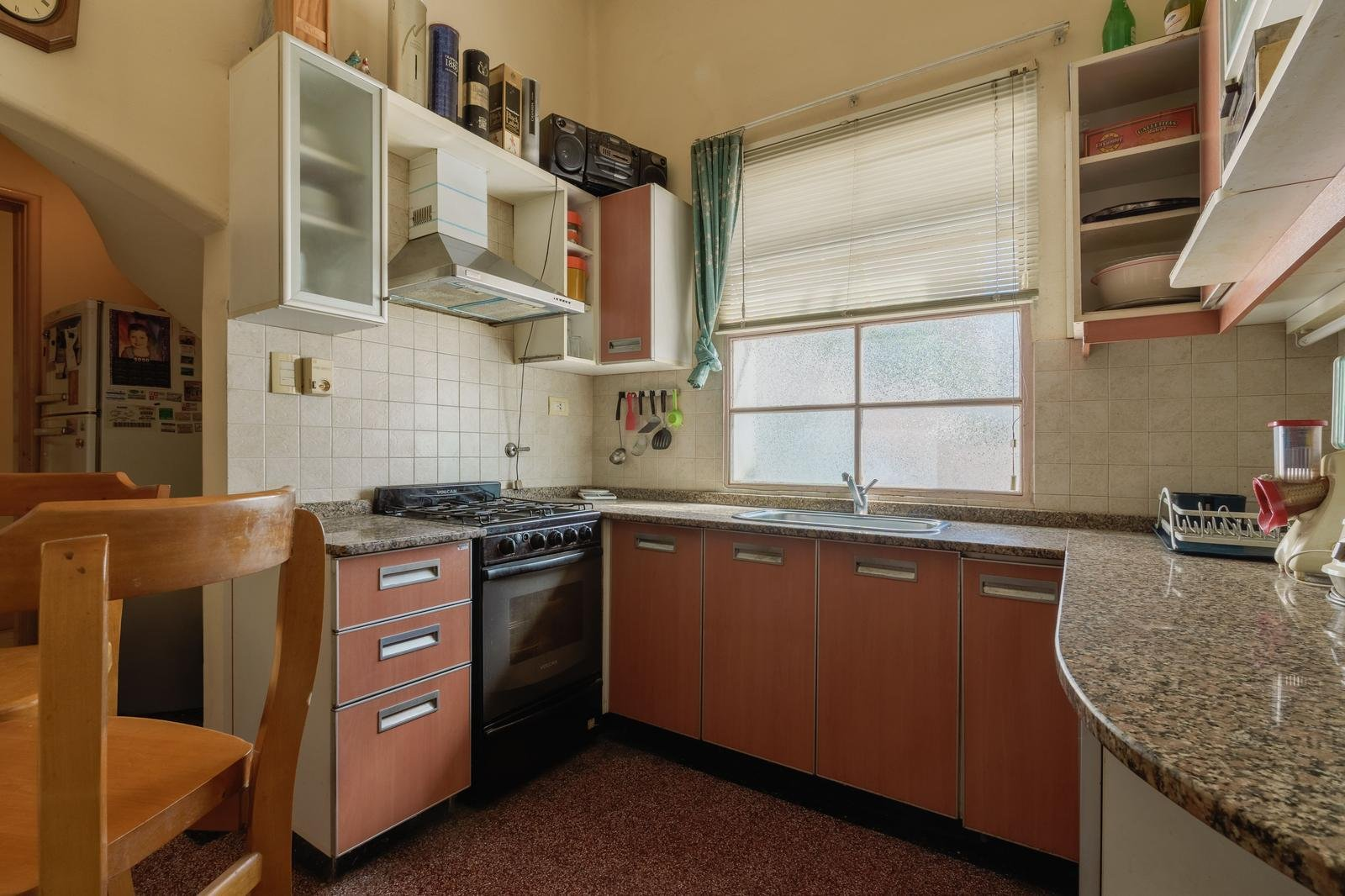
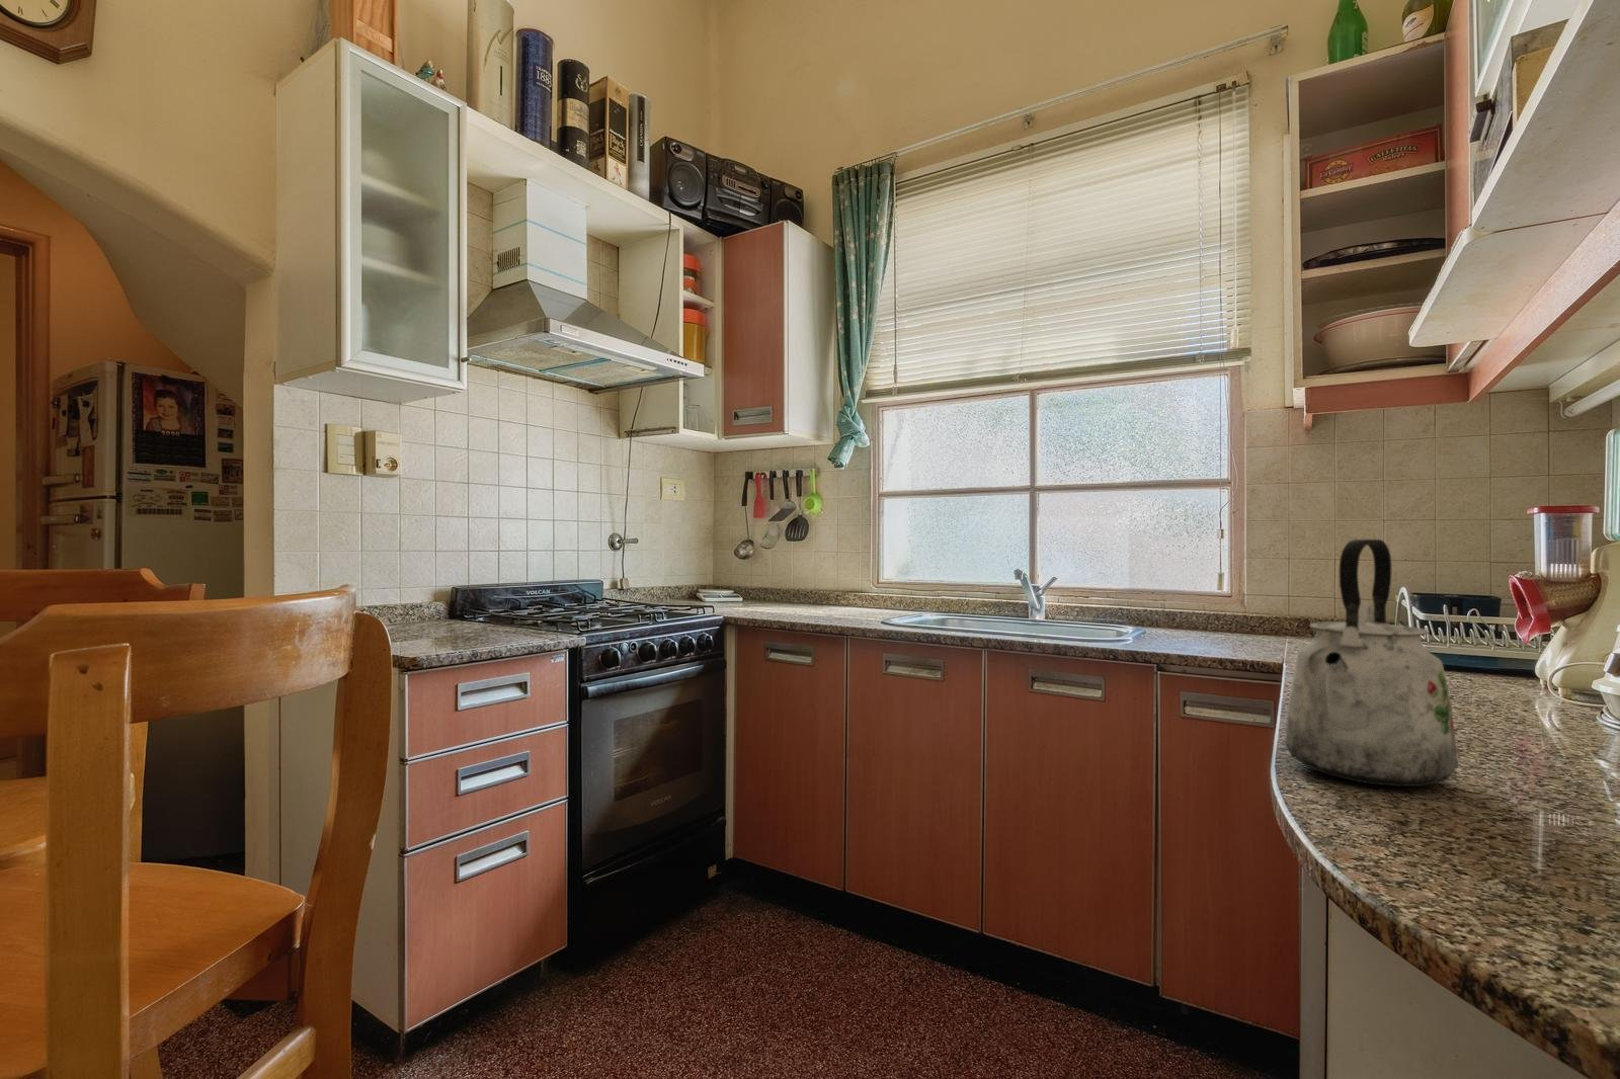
+ kettle (1359, 659)
